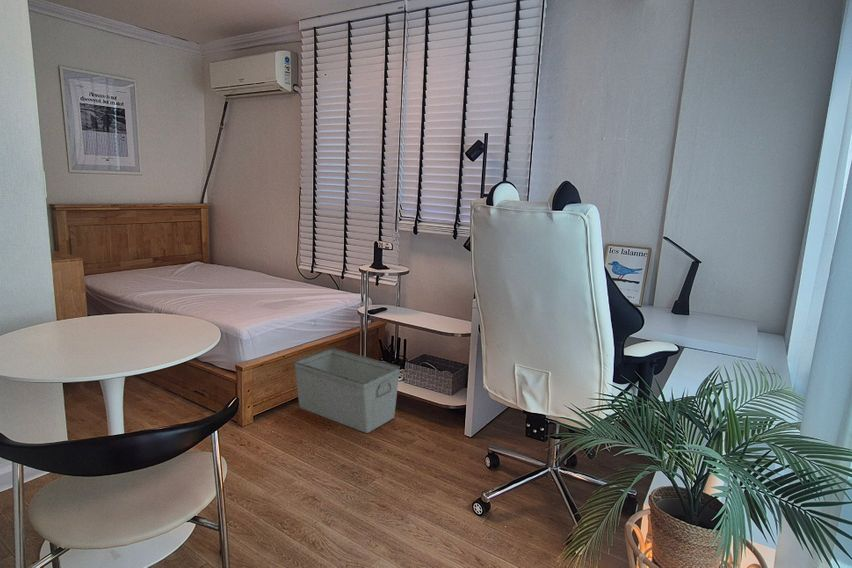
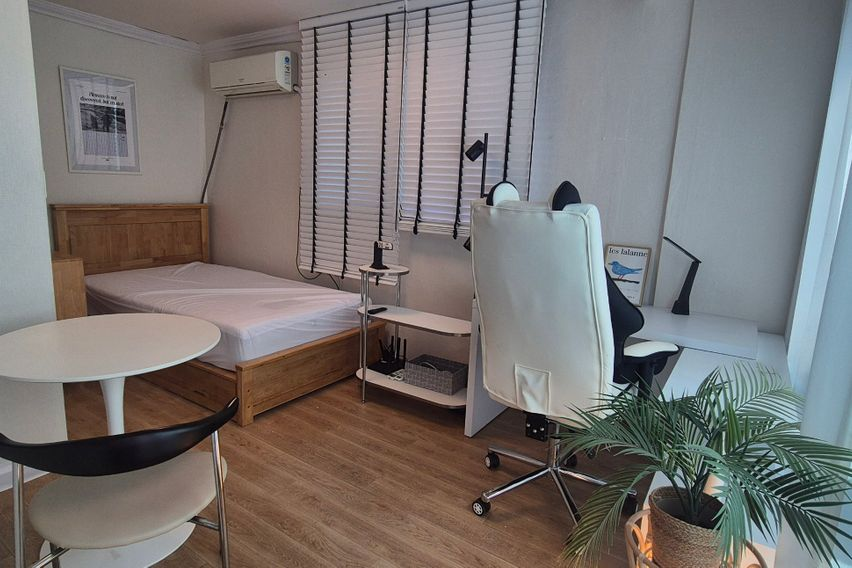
- storage bin (346, 388)
